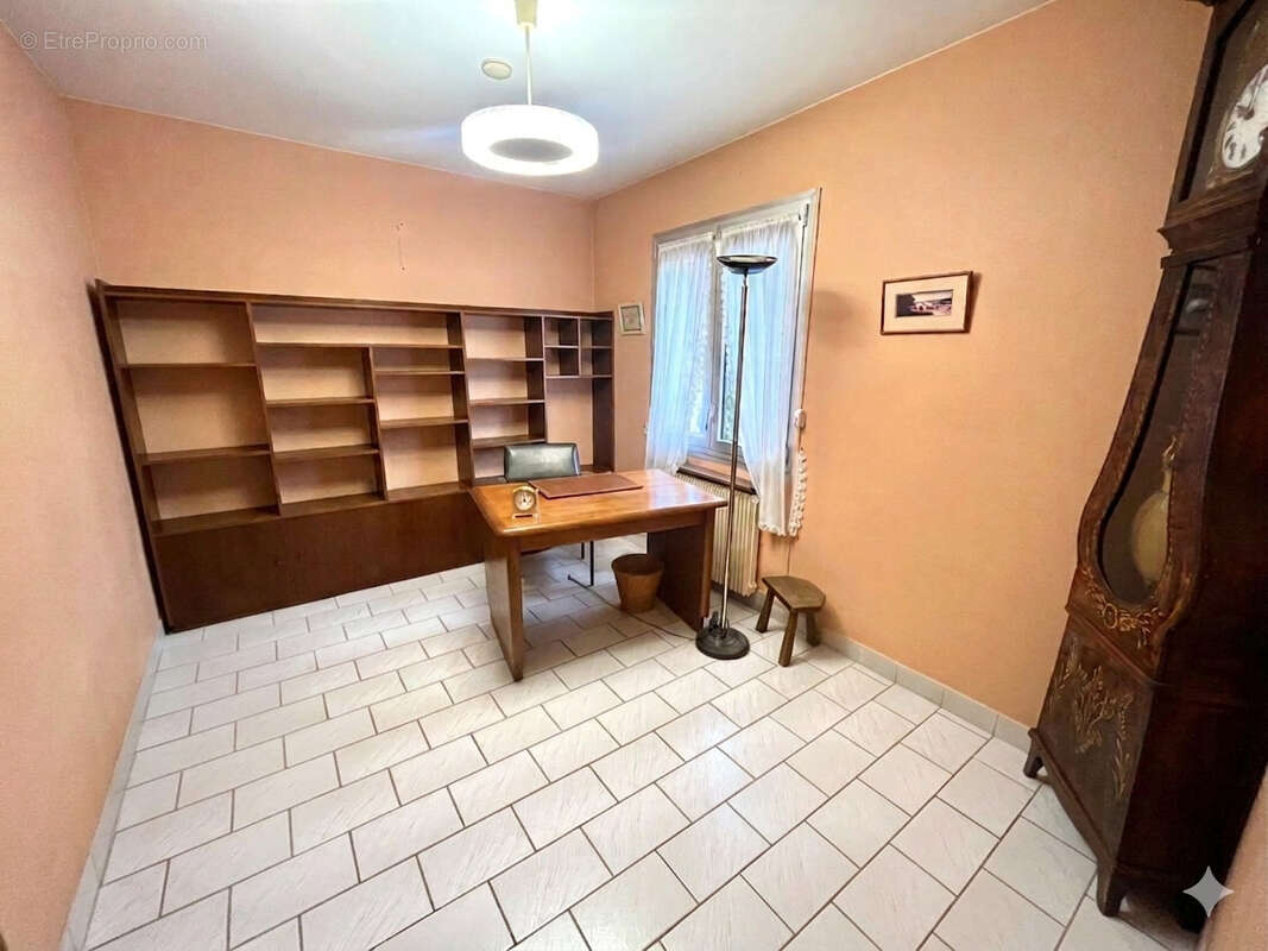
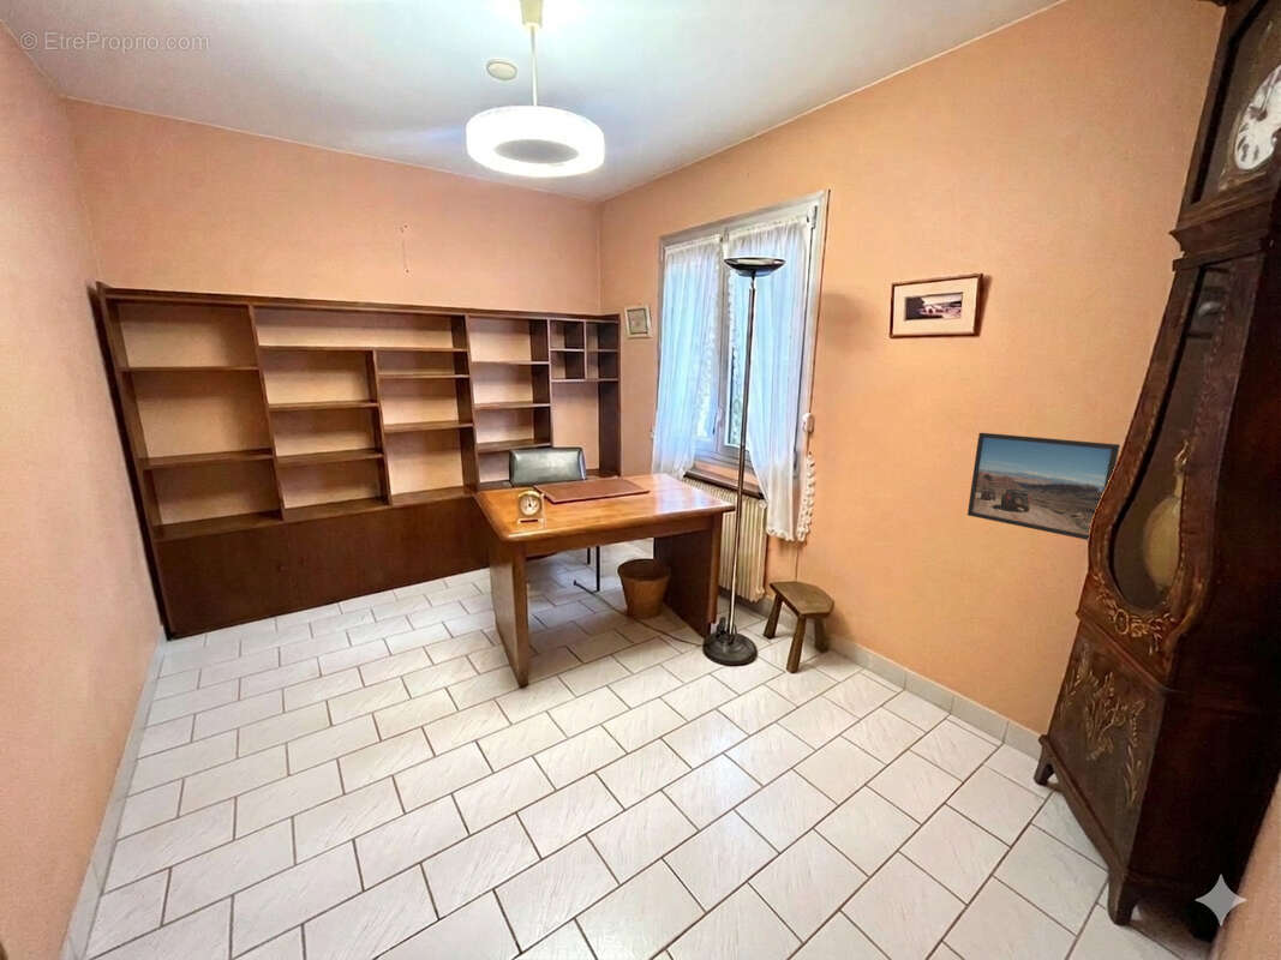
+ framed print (1035, 484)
